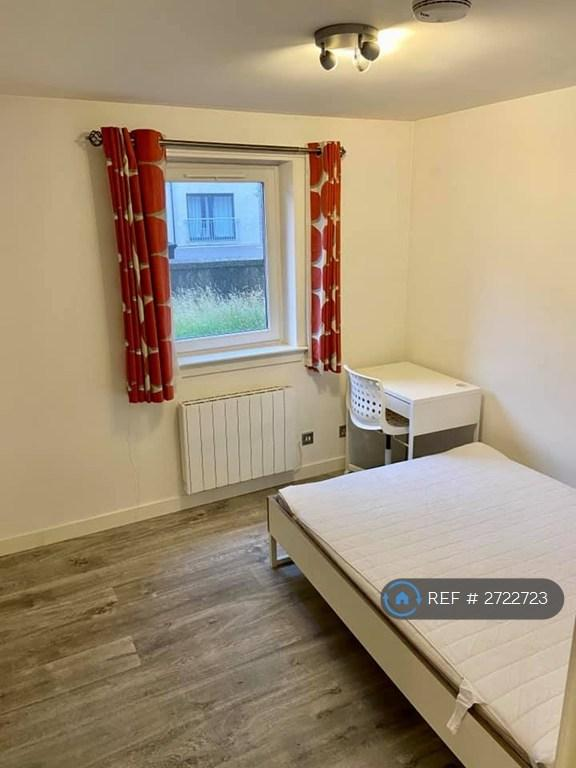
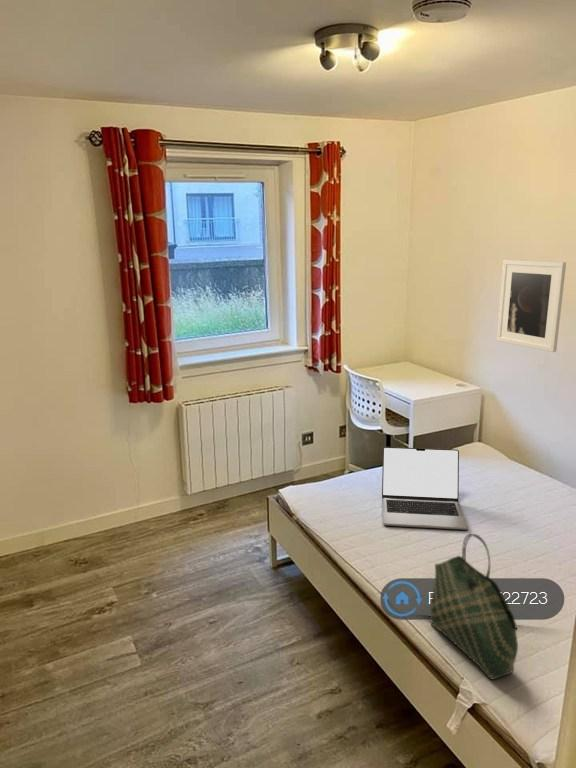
+ tote bag (471, 592)
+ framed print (528, 304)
+ laptop (422, 486)
